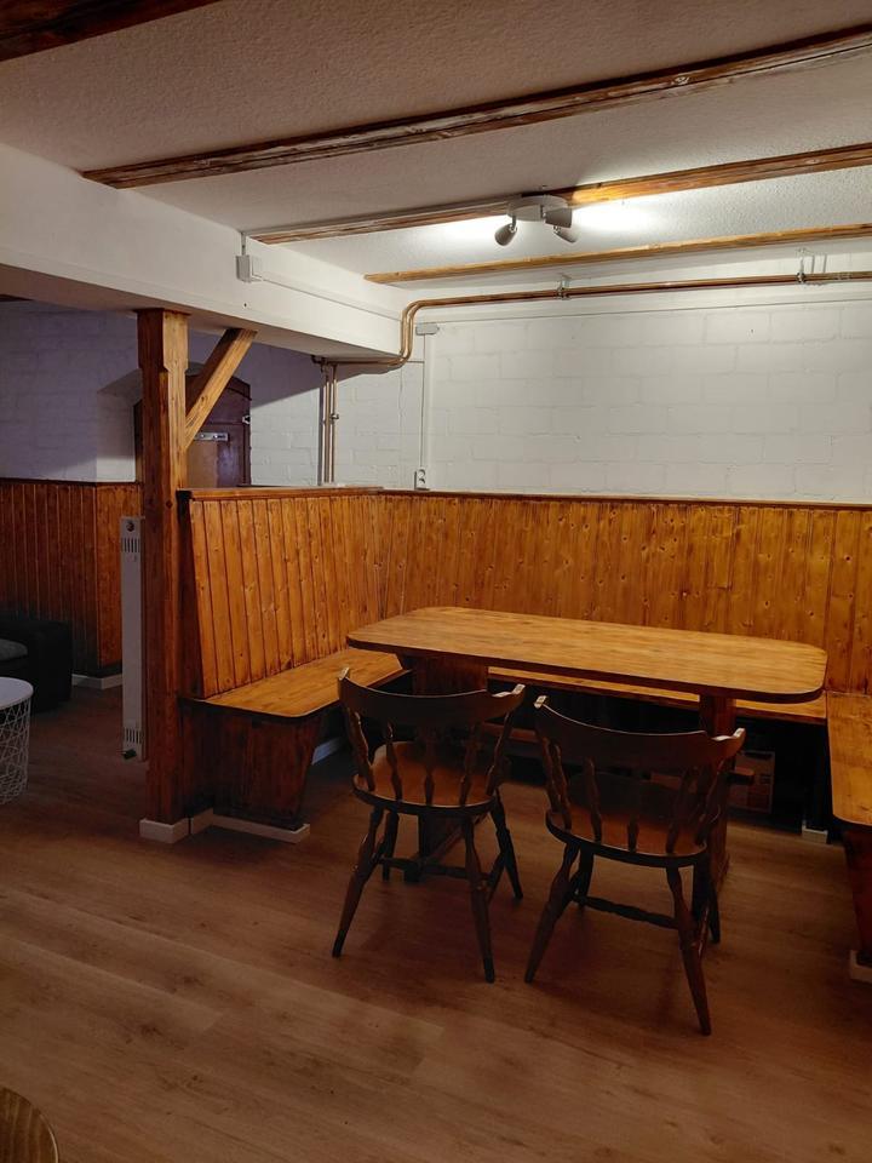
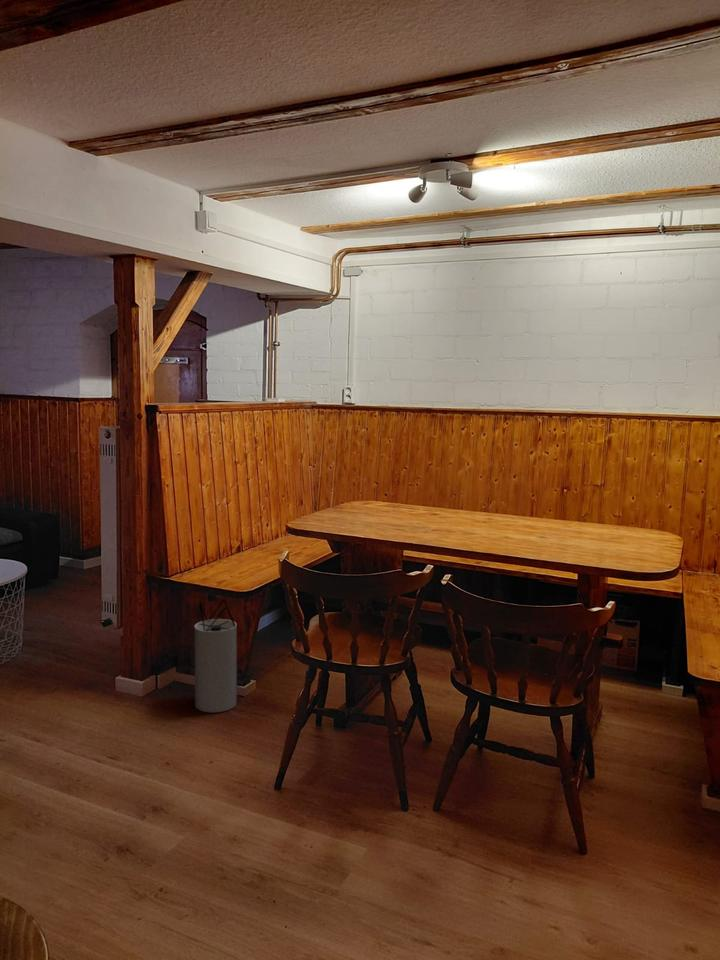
+ speaker (215, 653)
